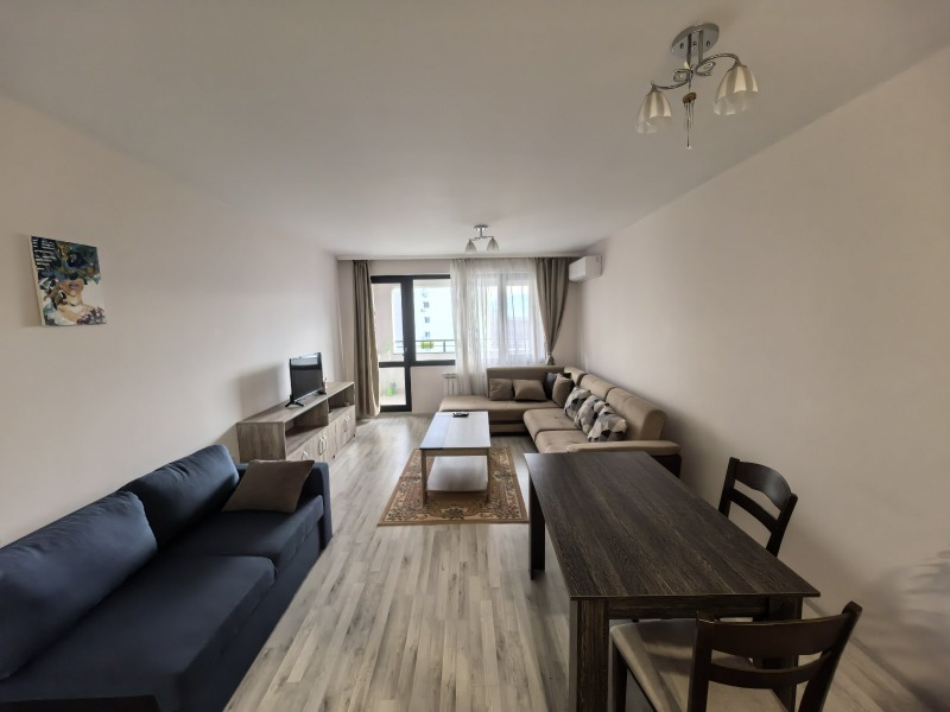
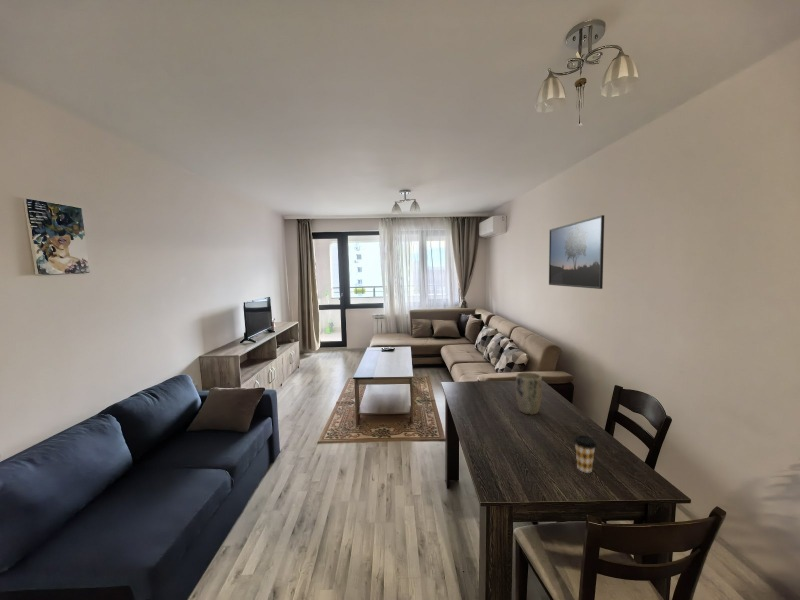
+ plant pot (528, 393)
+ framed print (572, 255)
+ coffee cup (584, 454)
